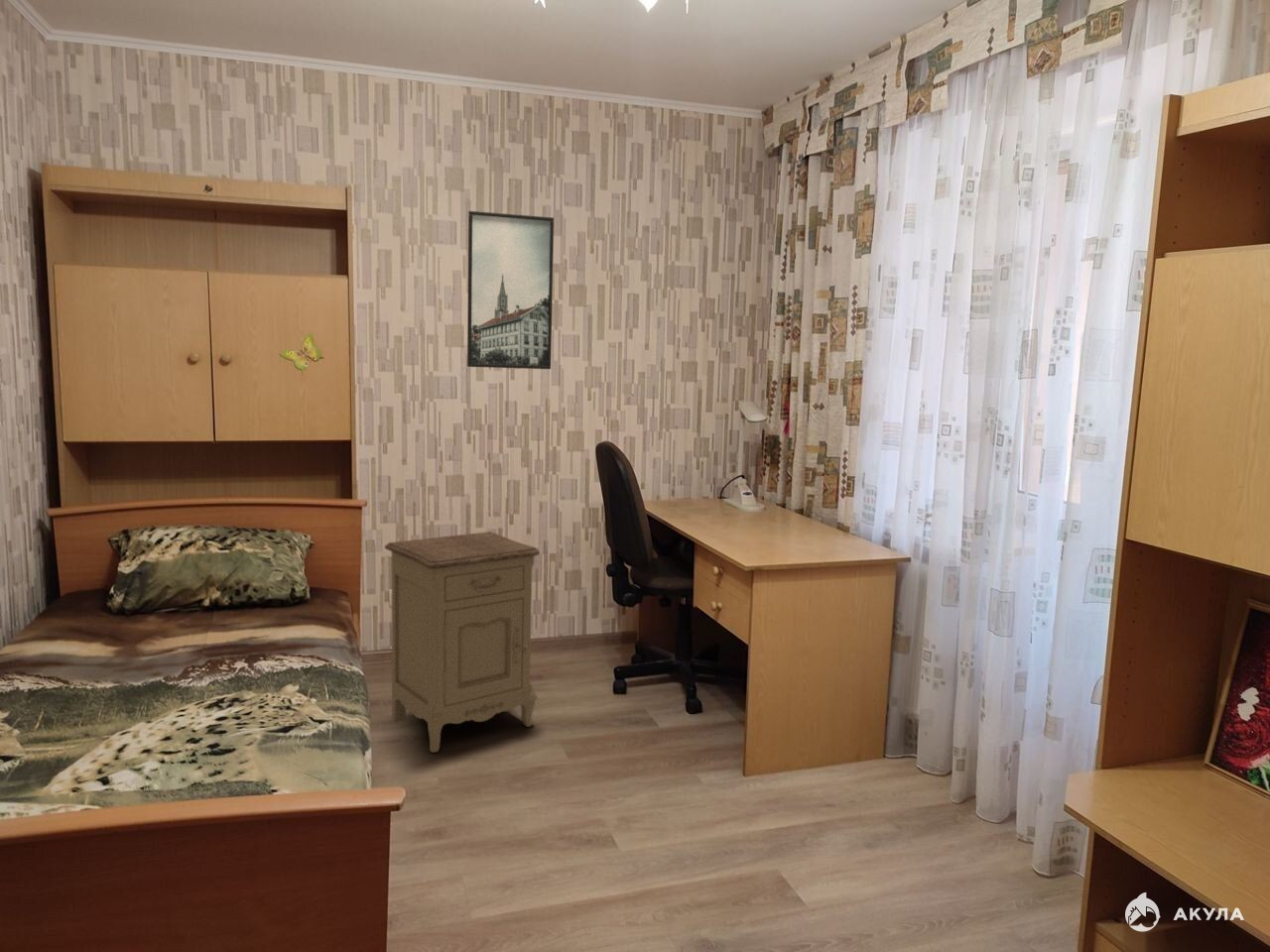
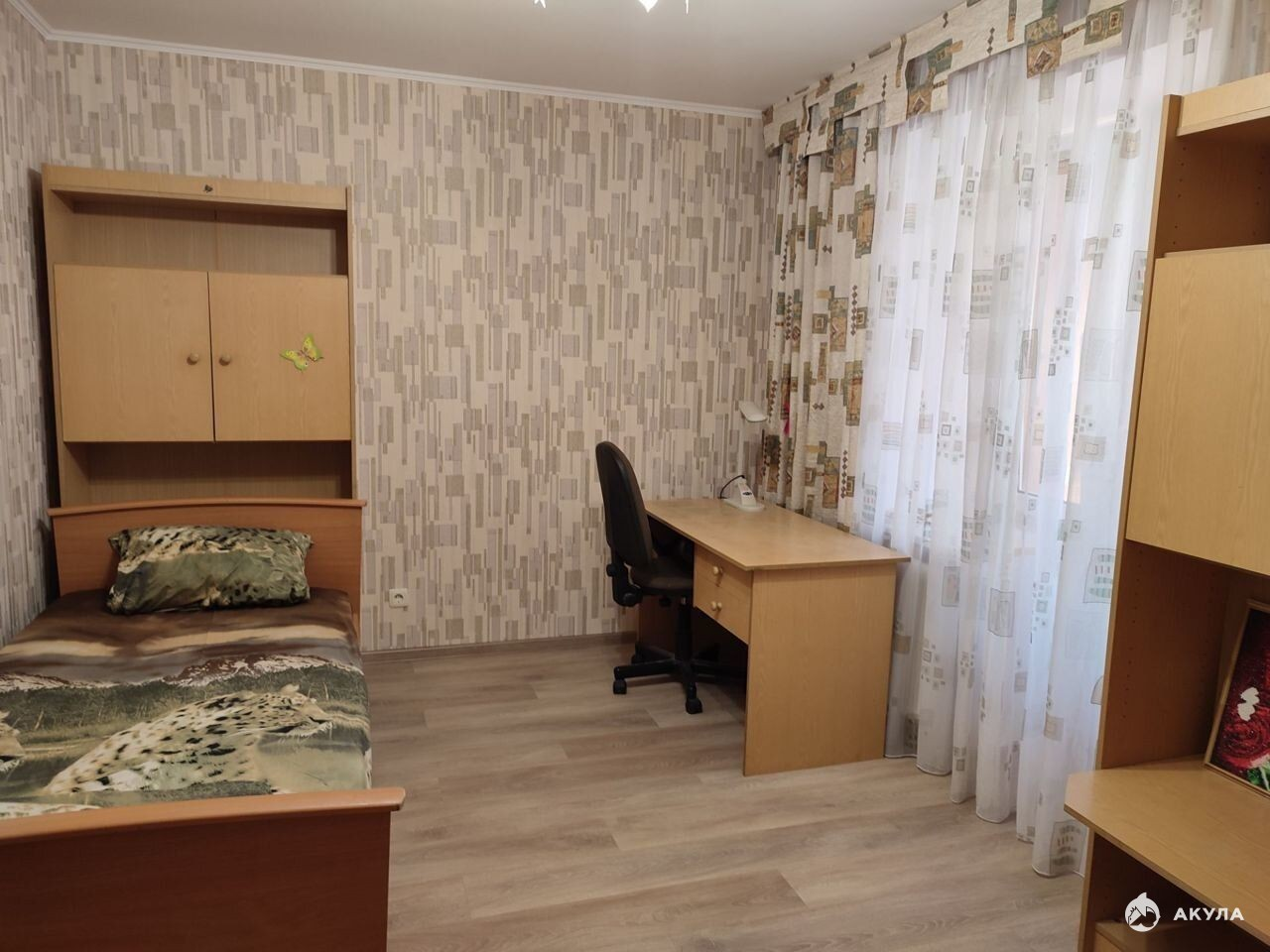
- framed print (510, 292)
- nightstand (466, 638)
